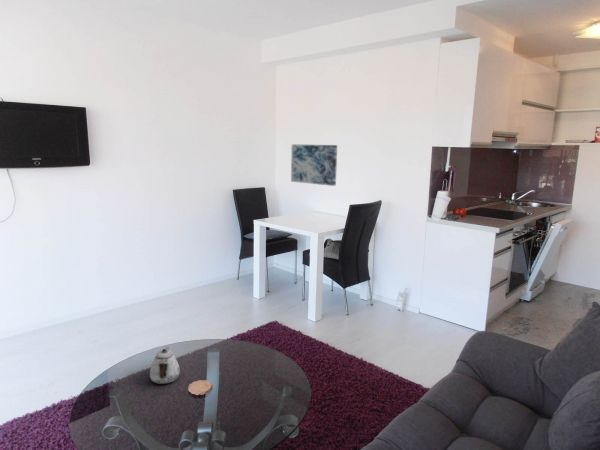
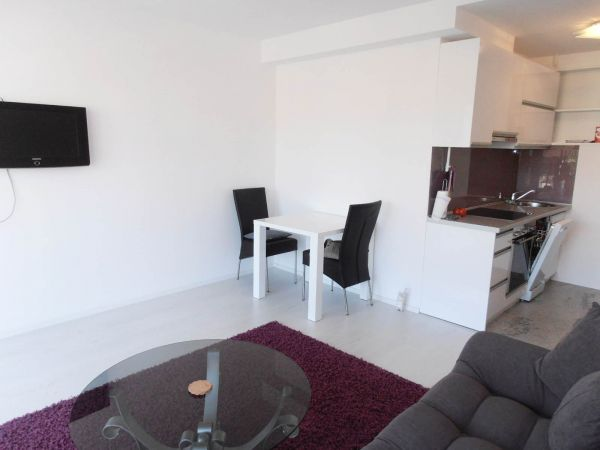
- wall art (313, 164)
- teapot (165, 362)
